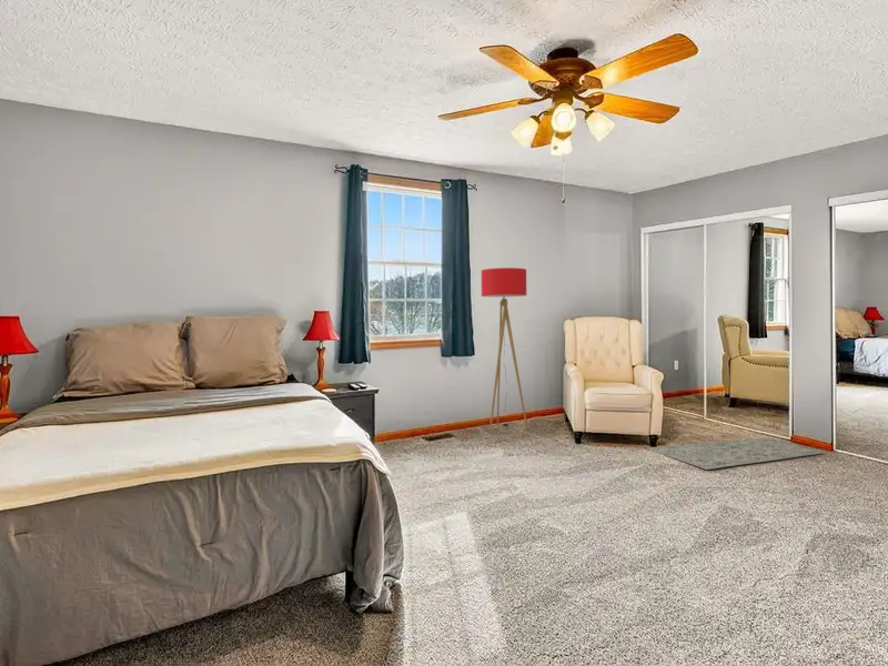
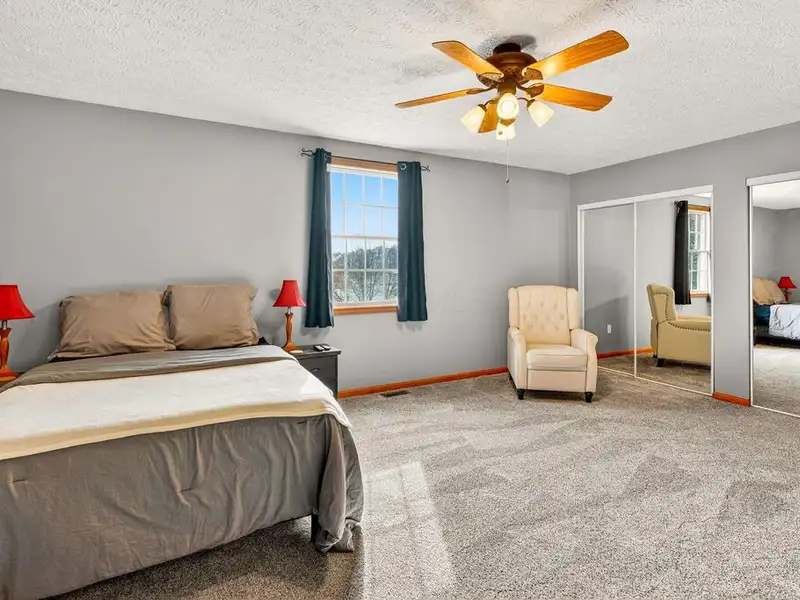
- floor lamp (504, 352)
- rug (734, 450)
